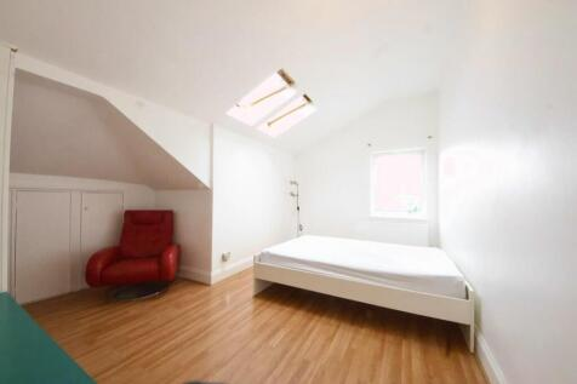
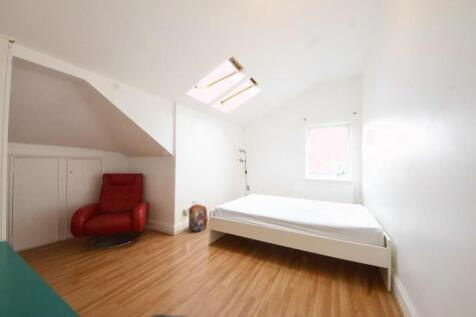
+ backpack (197, 215)
